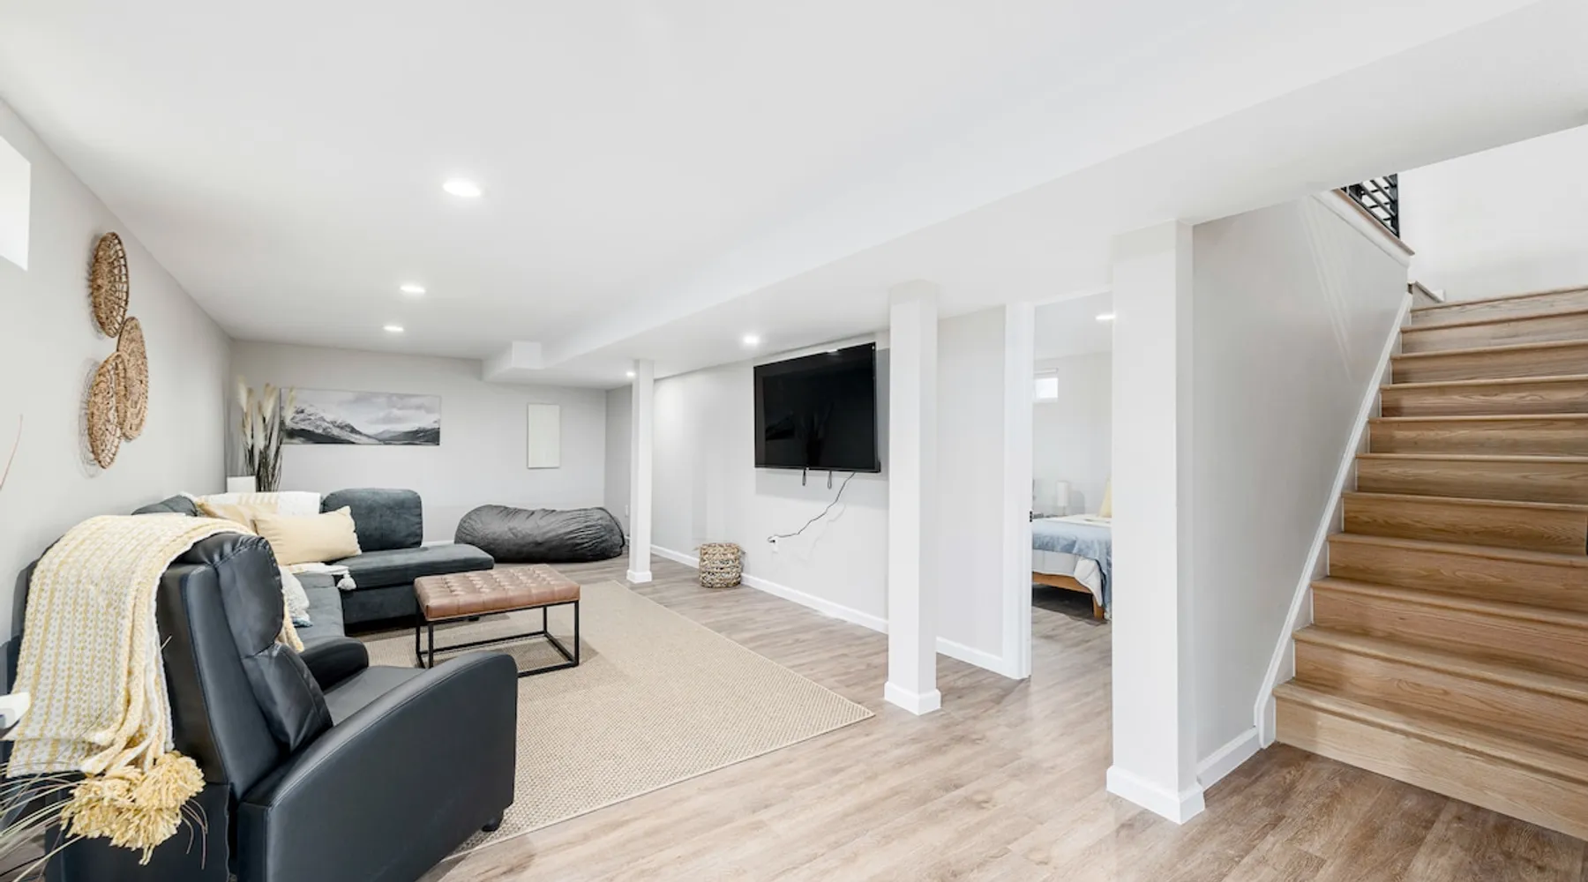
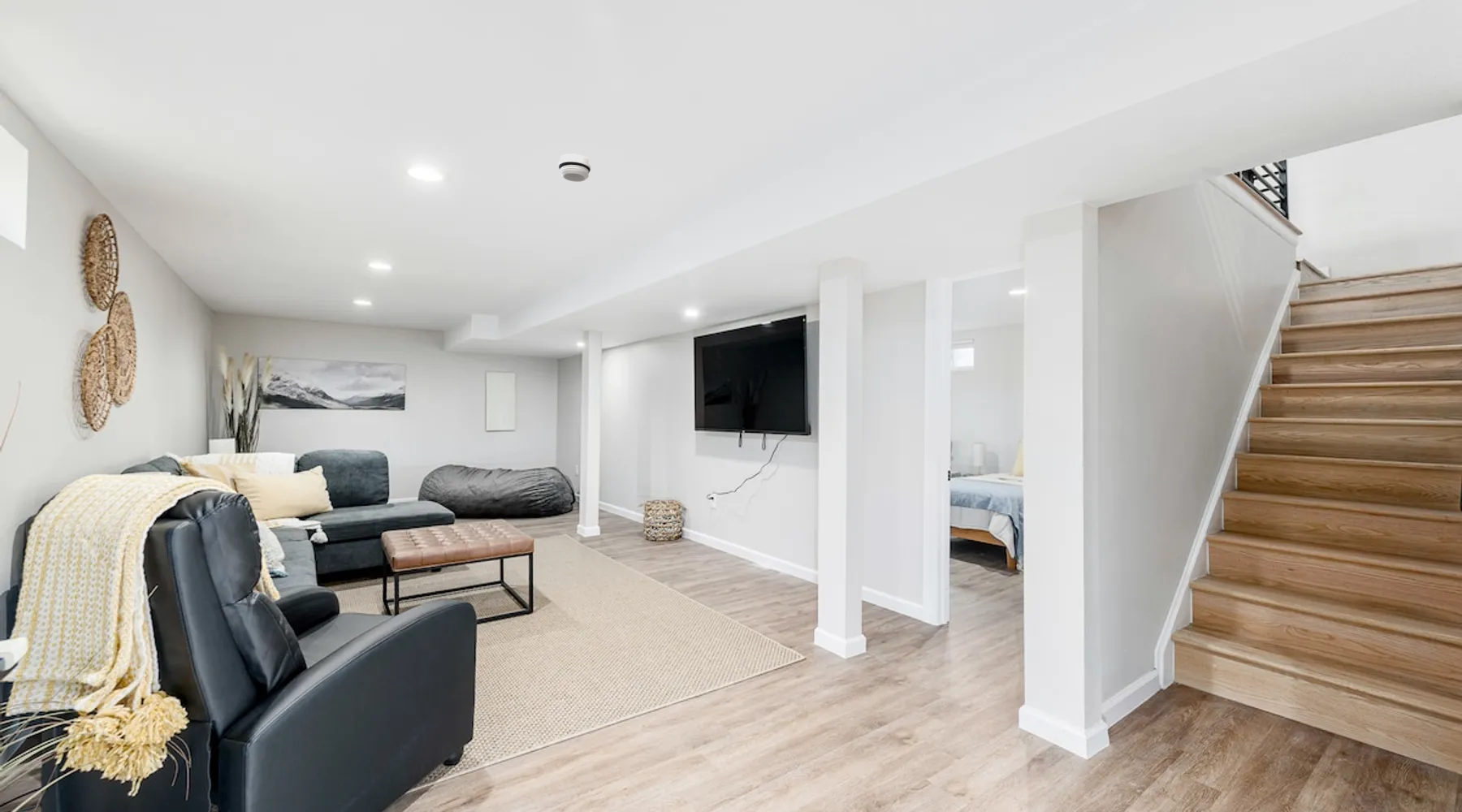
+ smoke detector (574, 168)
